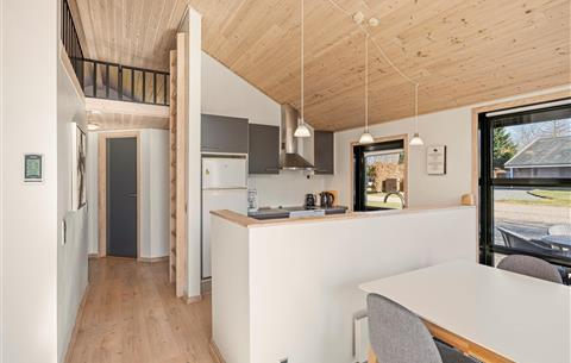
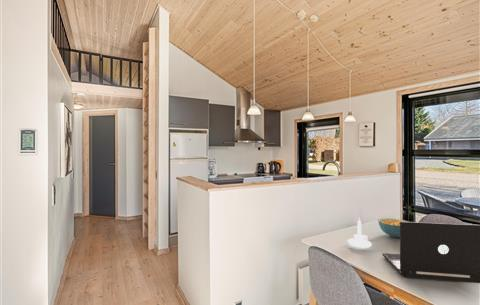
+ cereal bowl (394, 228)
+ laptop (428, 242)
+ candle holder (359, 230)
